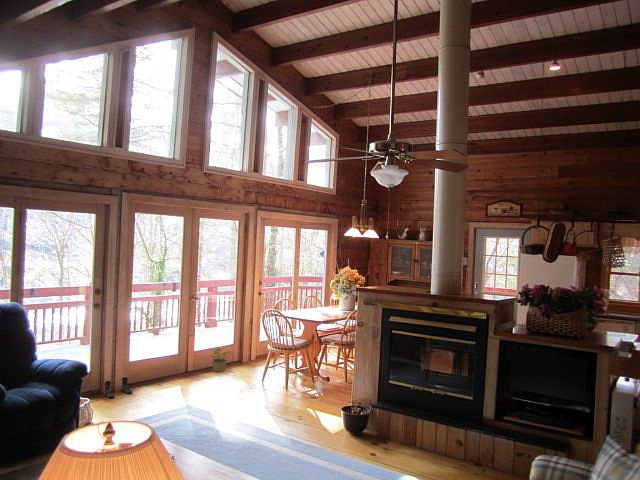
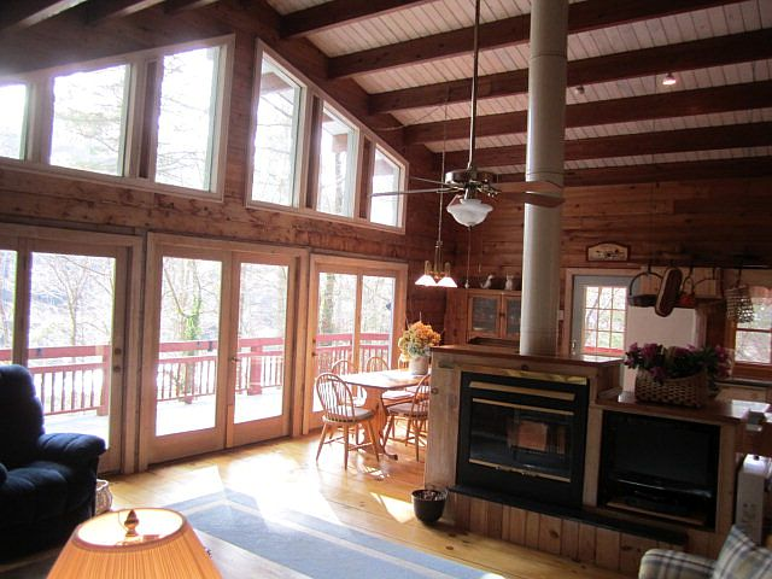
- boots (121, 387)
- potted plant (218, 358)
